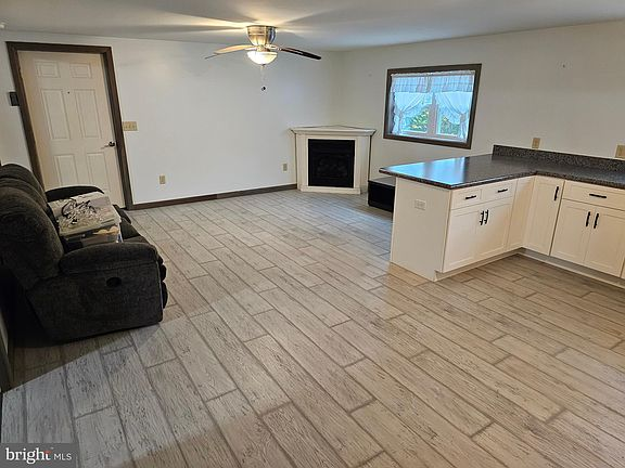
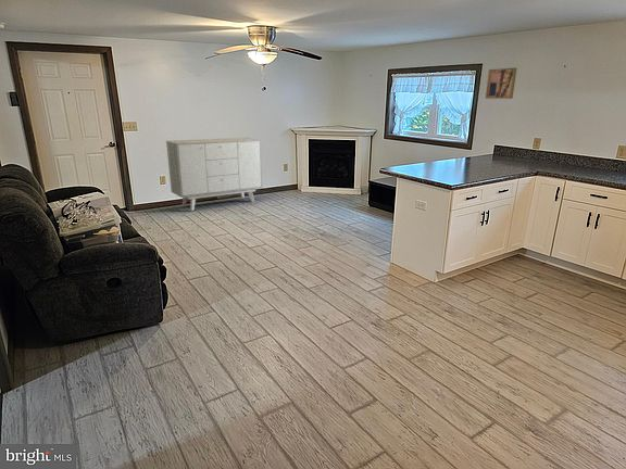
+ sideboard (216, 173)
+ wall art (500, 84)
